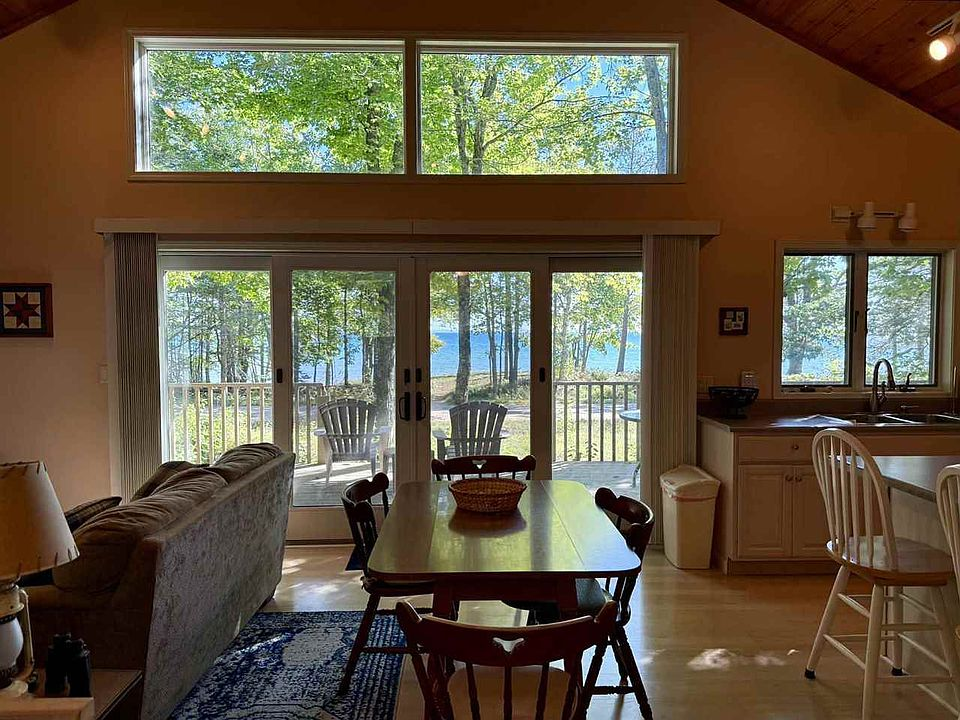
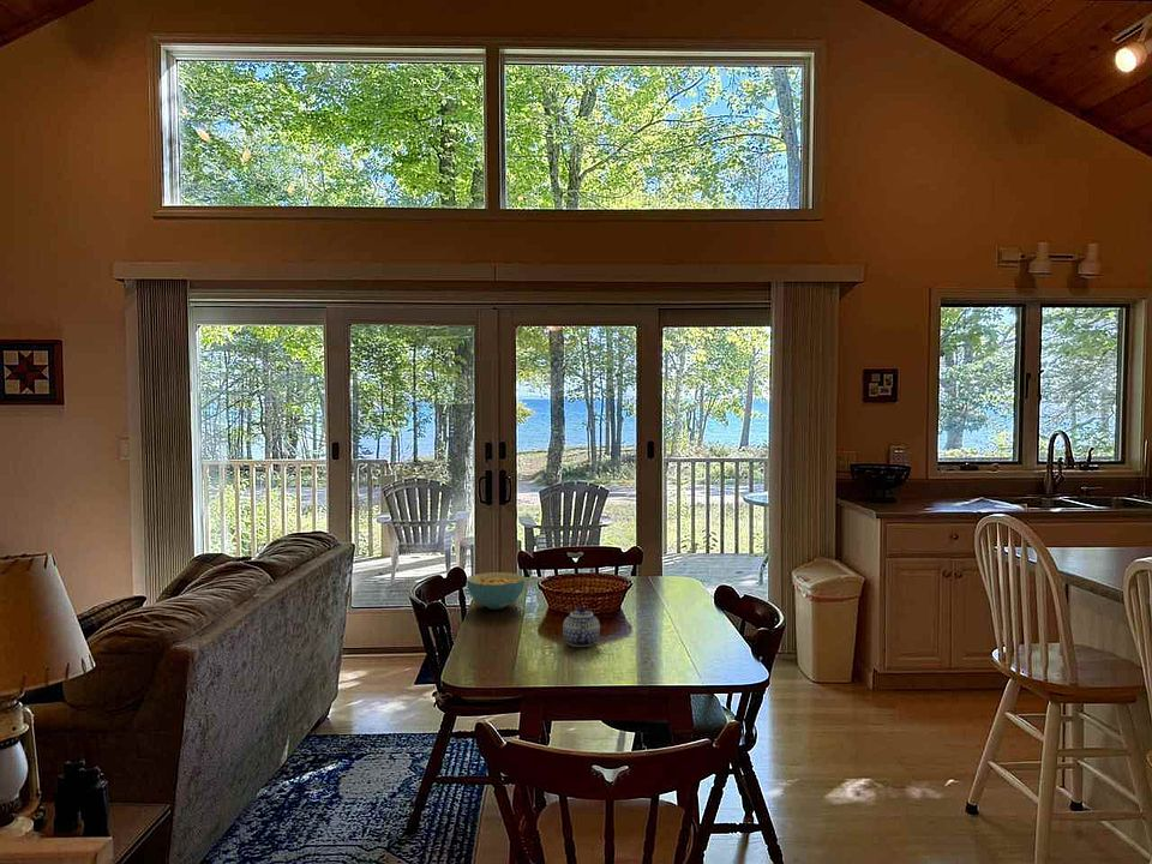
+ cereal bowl (496, 592)
+ teapot (581, 625)
